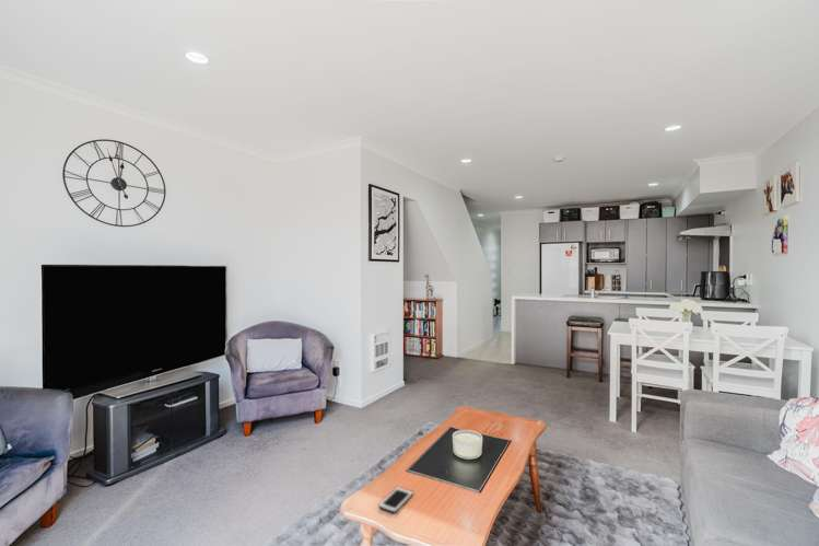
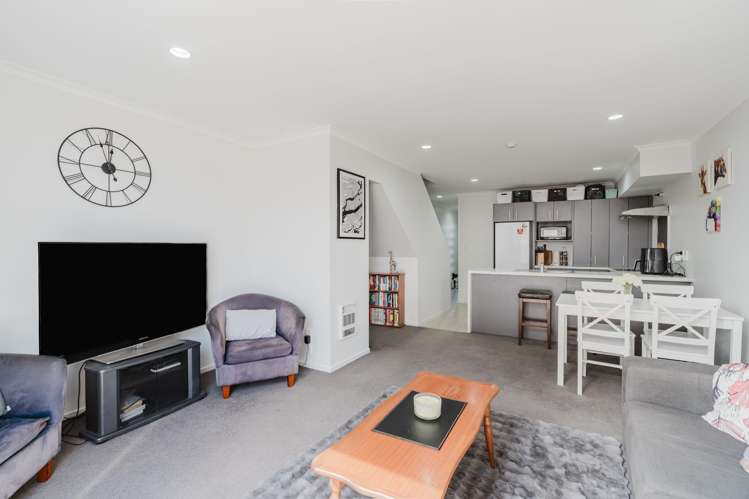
- cell phone (396, 499)
